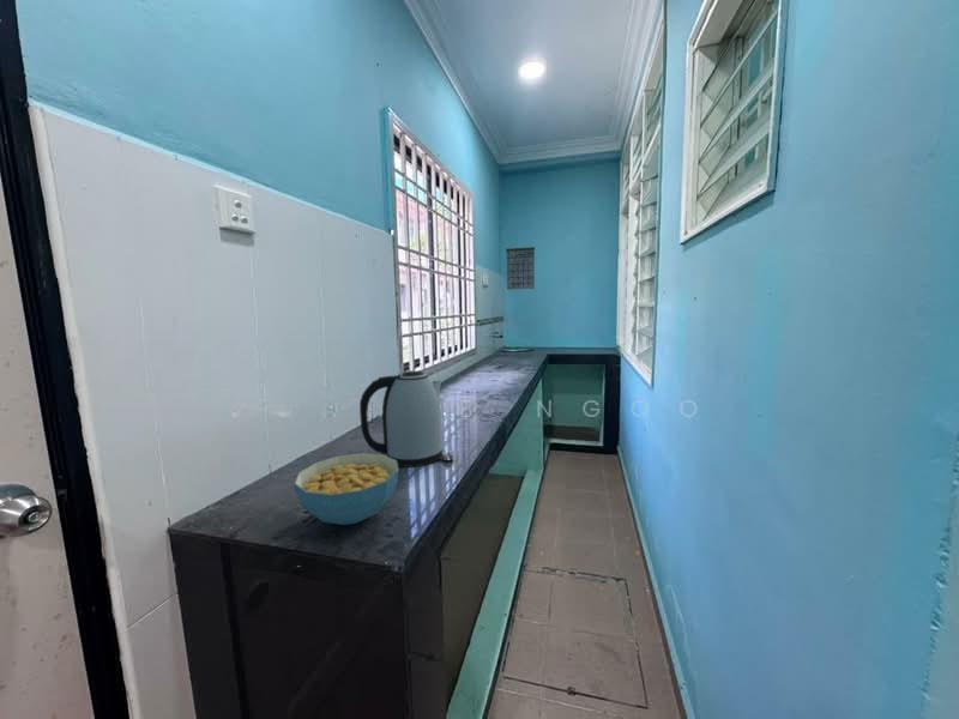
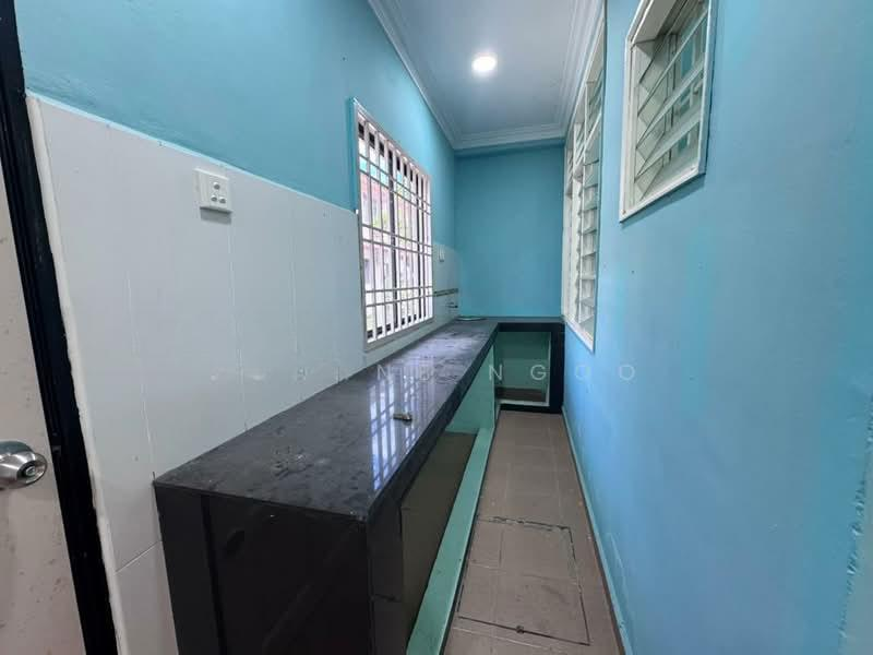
- kettle (402, 415)
- calendar (520, 264)
- cereal bowl (350, 494)
